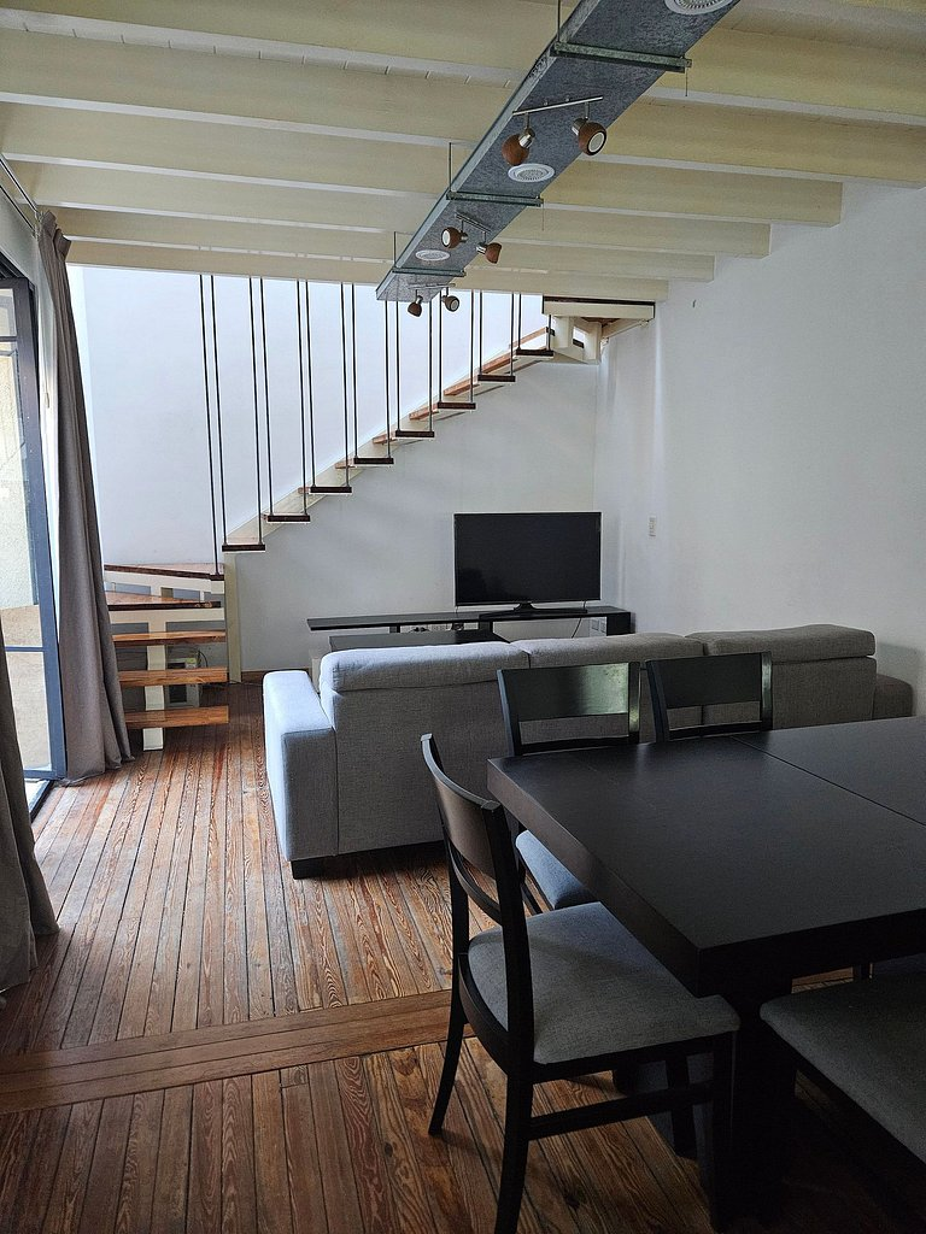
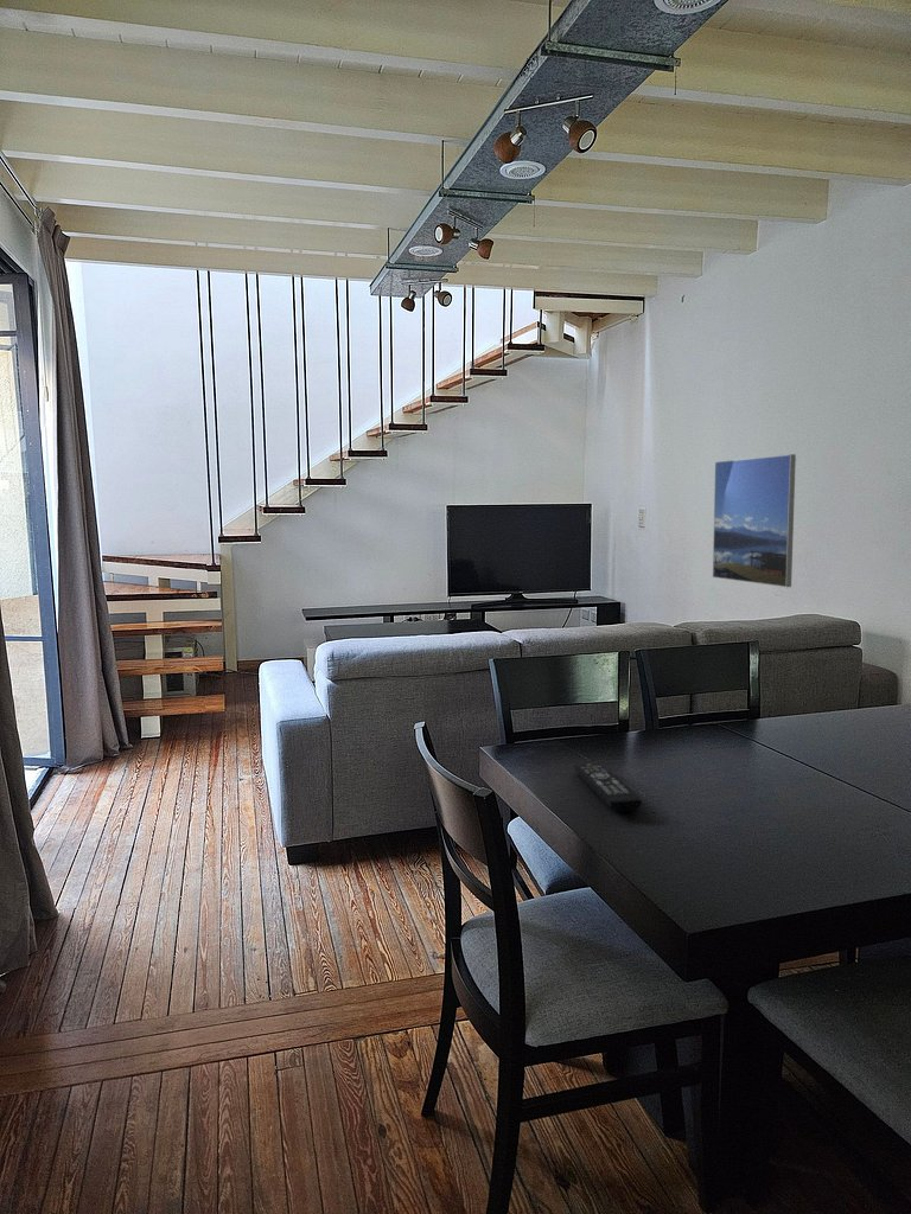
+ remote control (605, 785)
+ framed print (751, 520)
